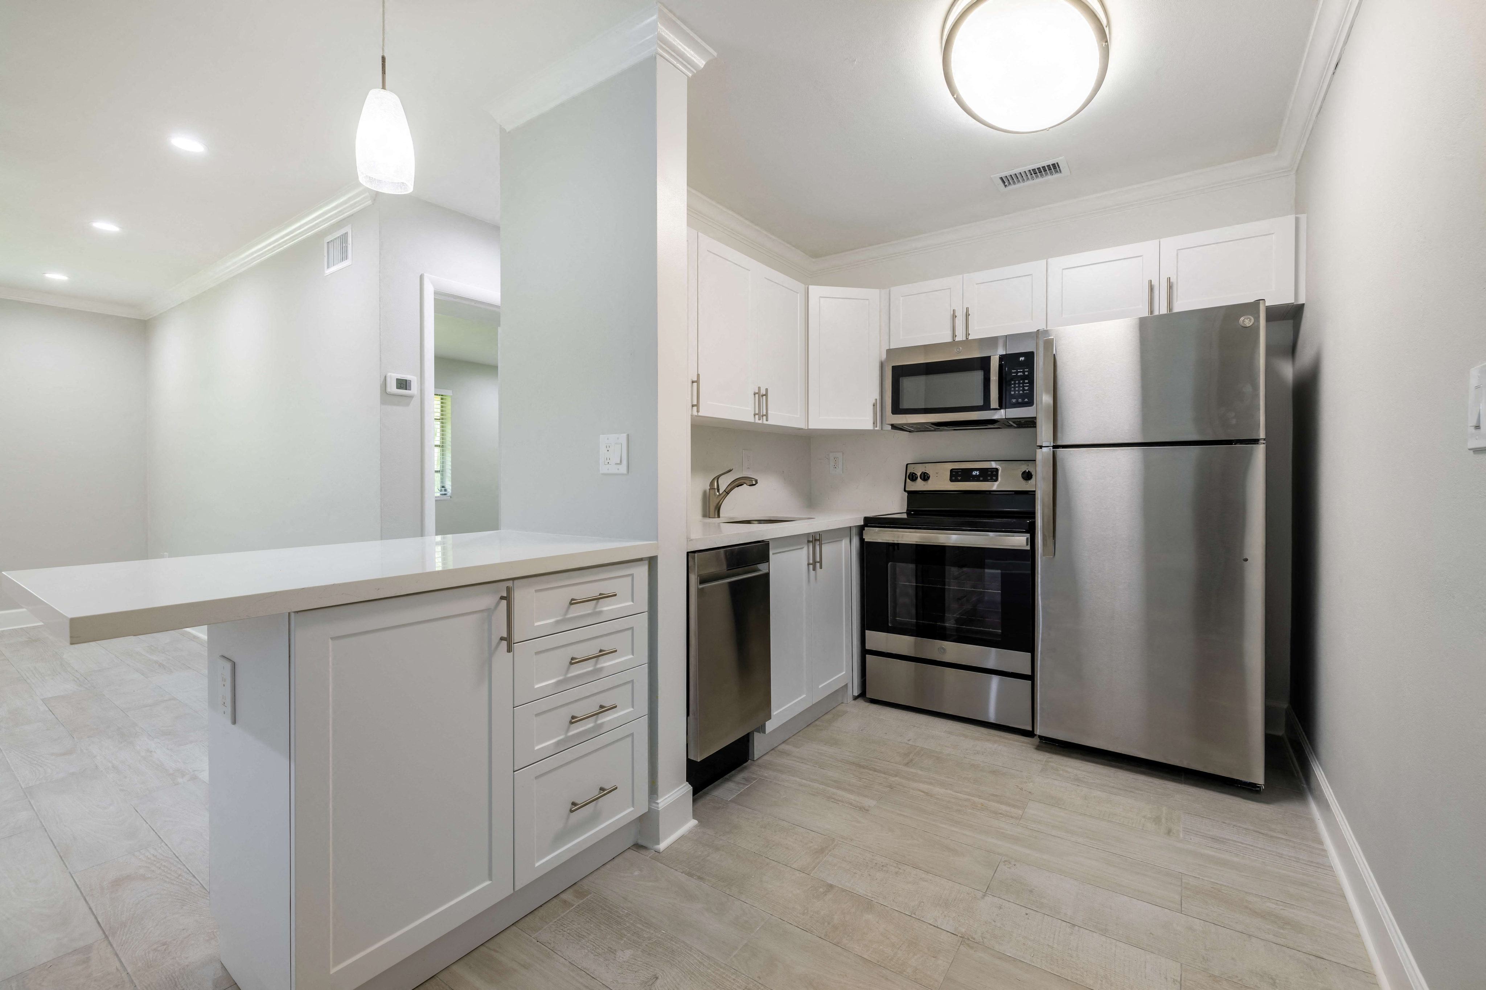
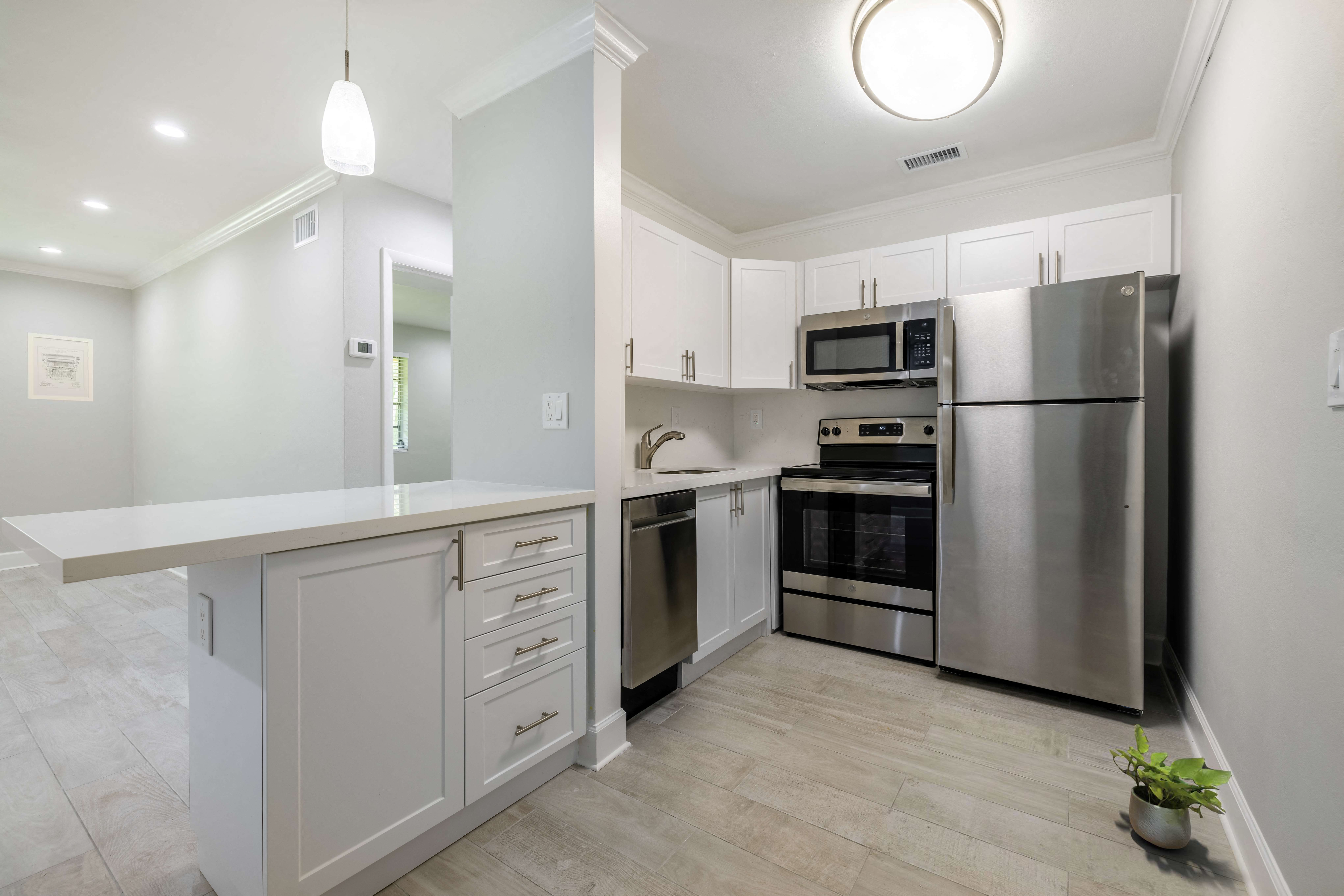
+ potted plant (1168, 794)
+ wall art (61, 368)
